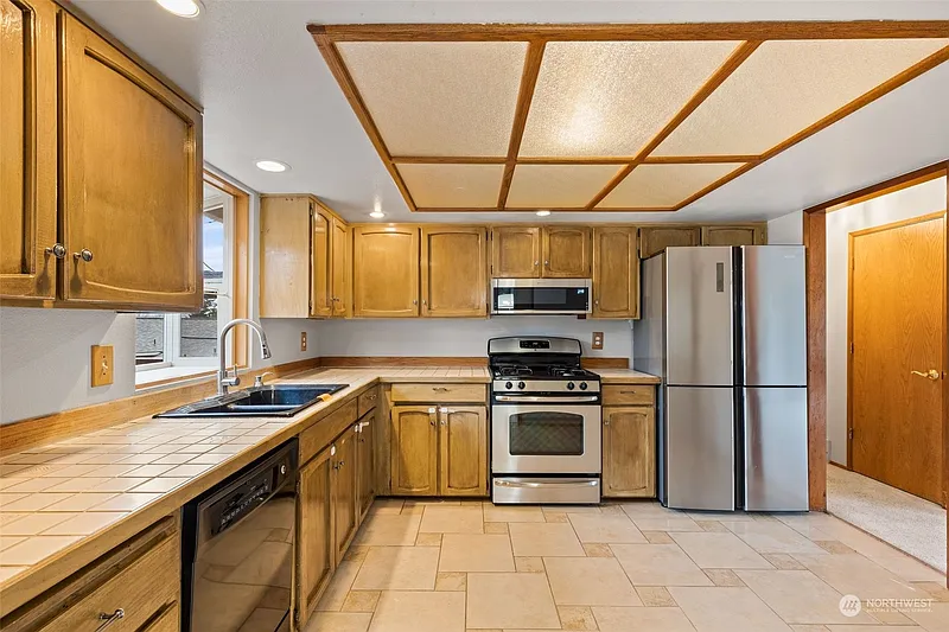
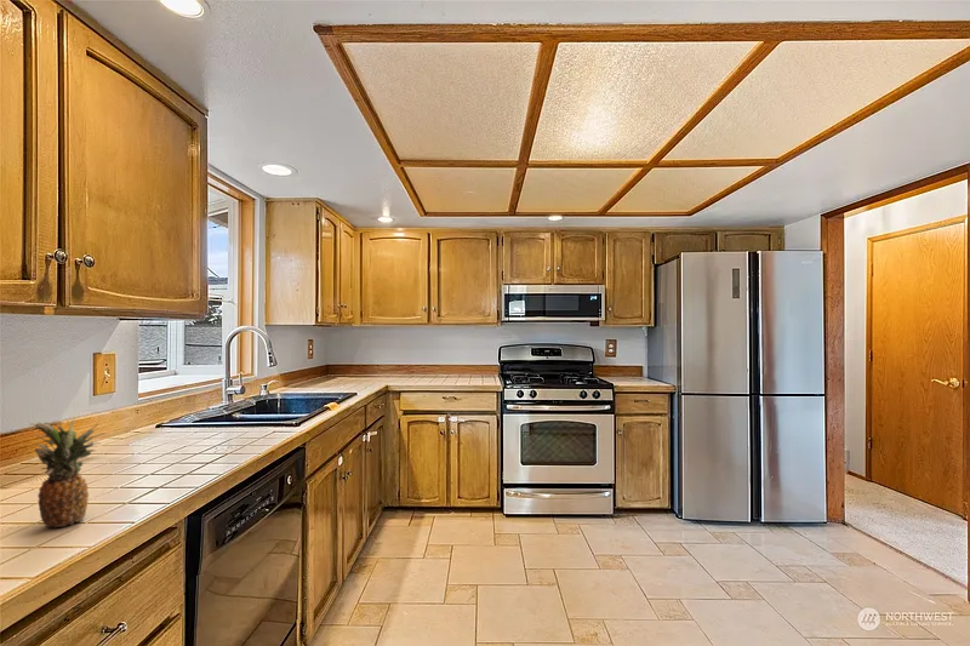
+ fruit (67, 469)
